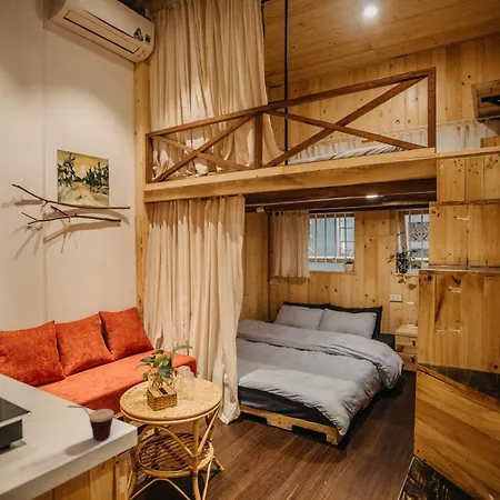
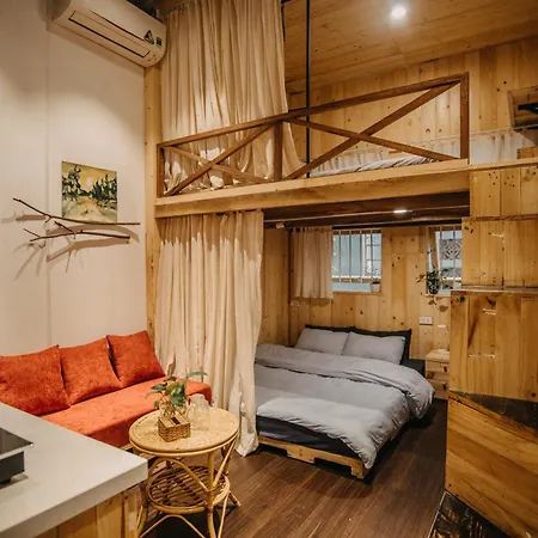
- cup (91, 420)
